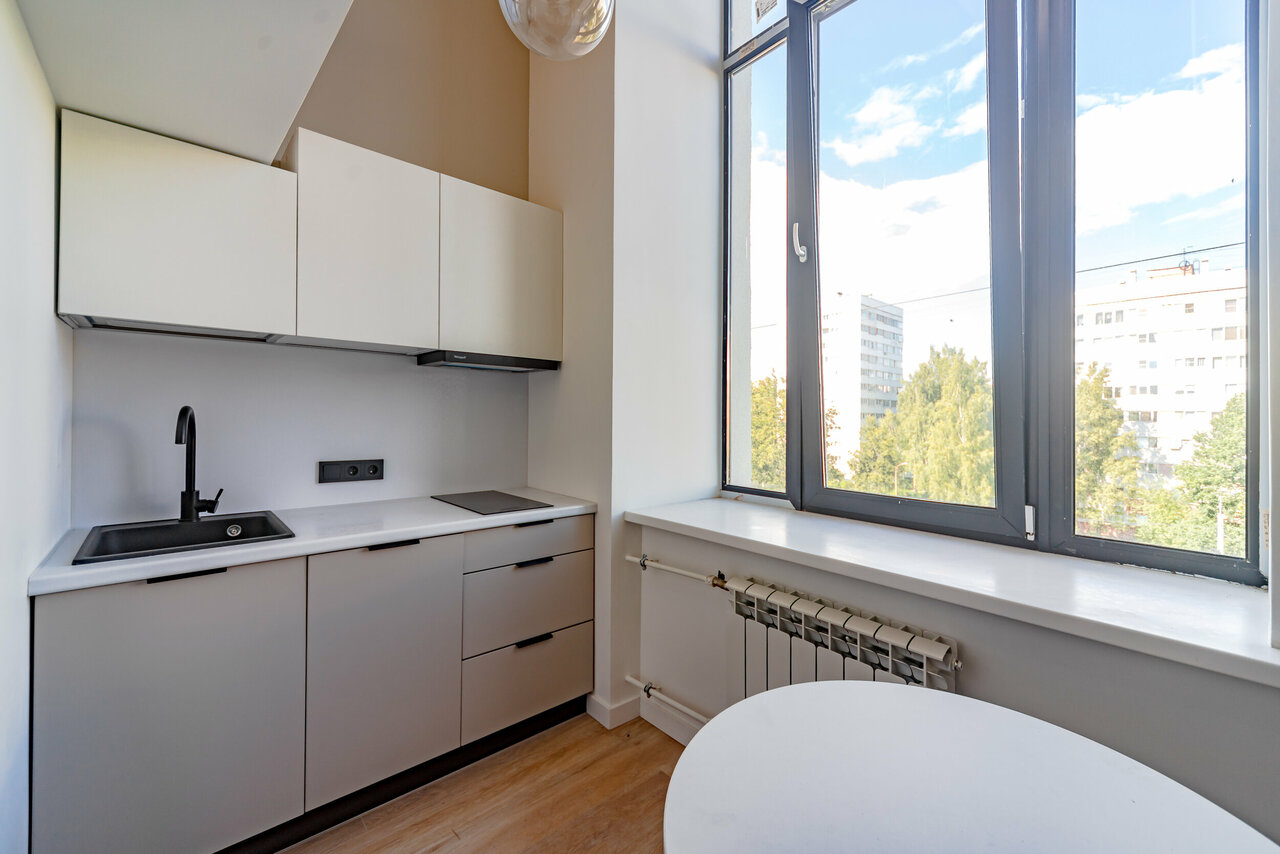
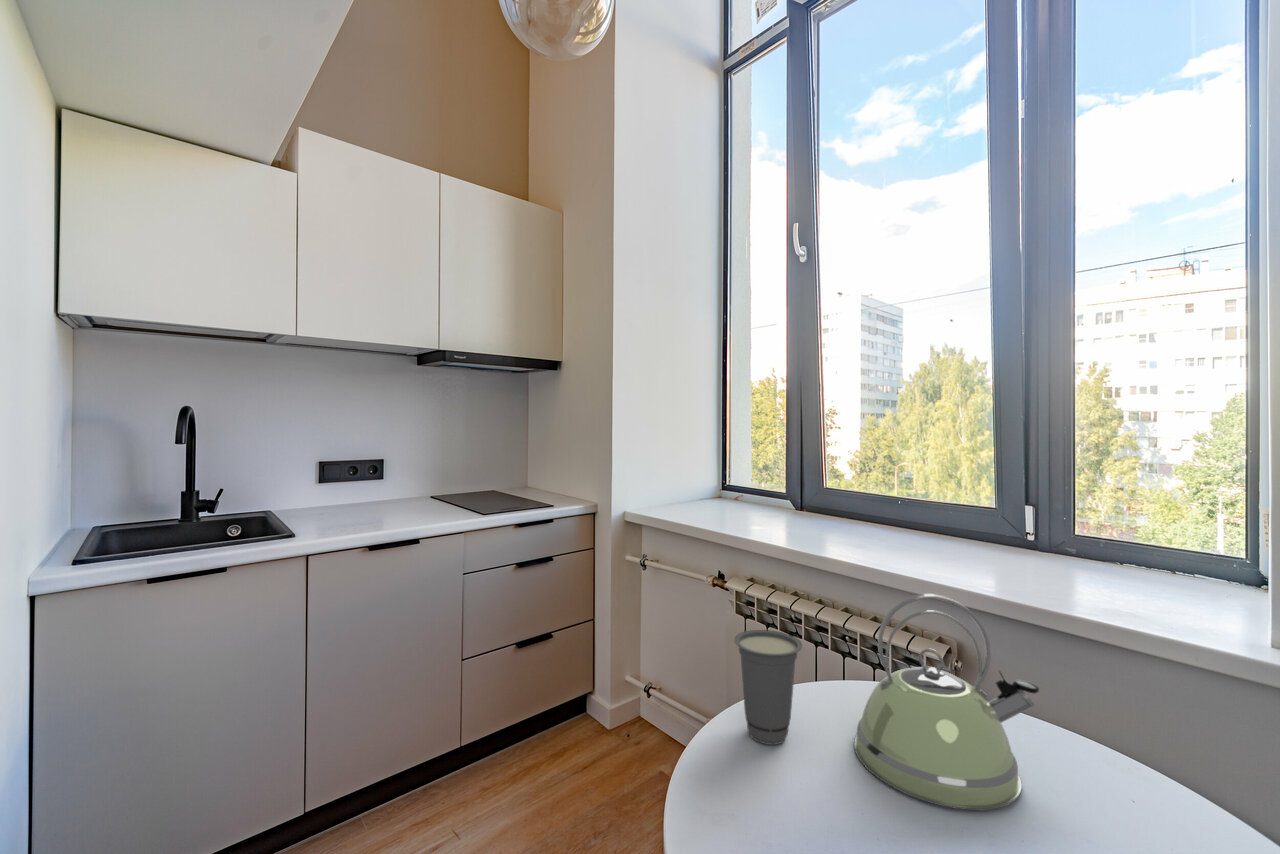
+ kettle (943, 678)
+ cup (767, 688)
